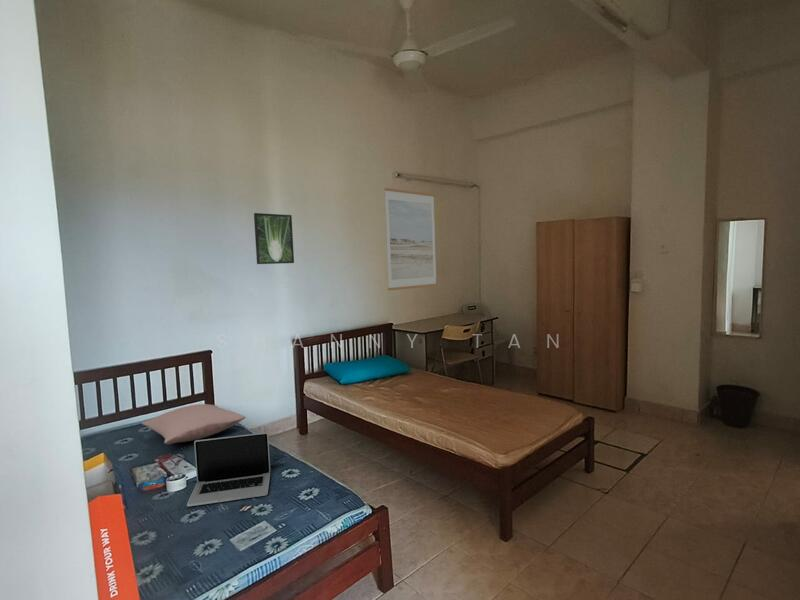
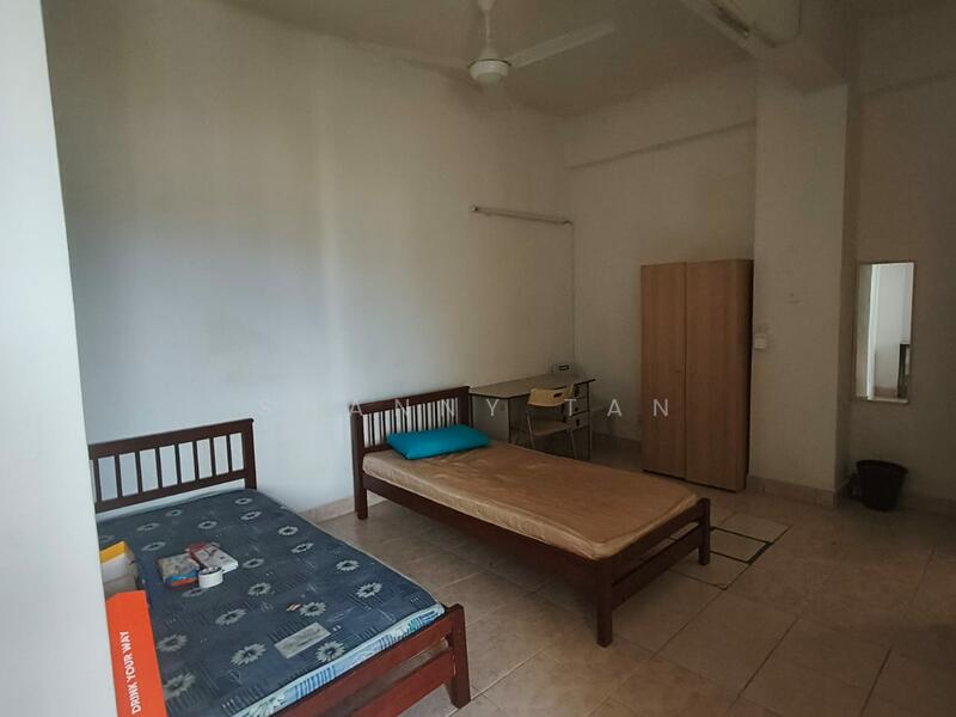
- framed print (274, 239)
- wall art (412, 240)
- pillow (193, 421)
- laptop (230, 467)
